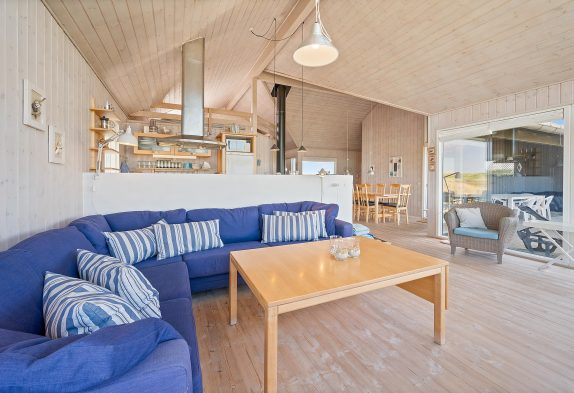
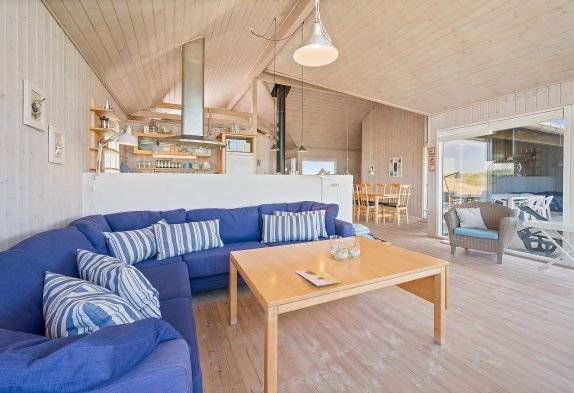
+ painting (311, 273)
